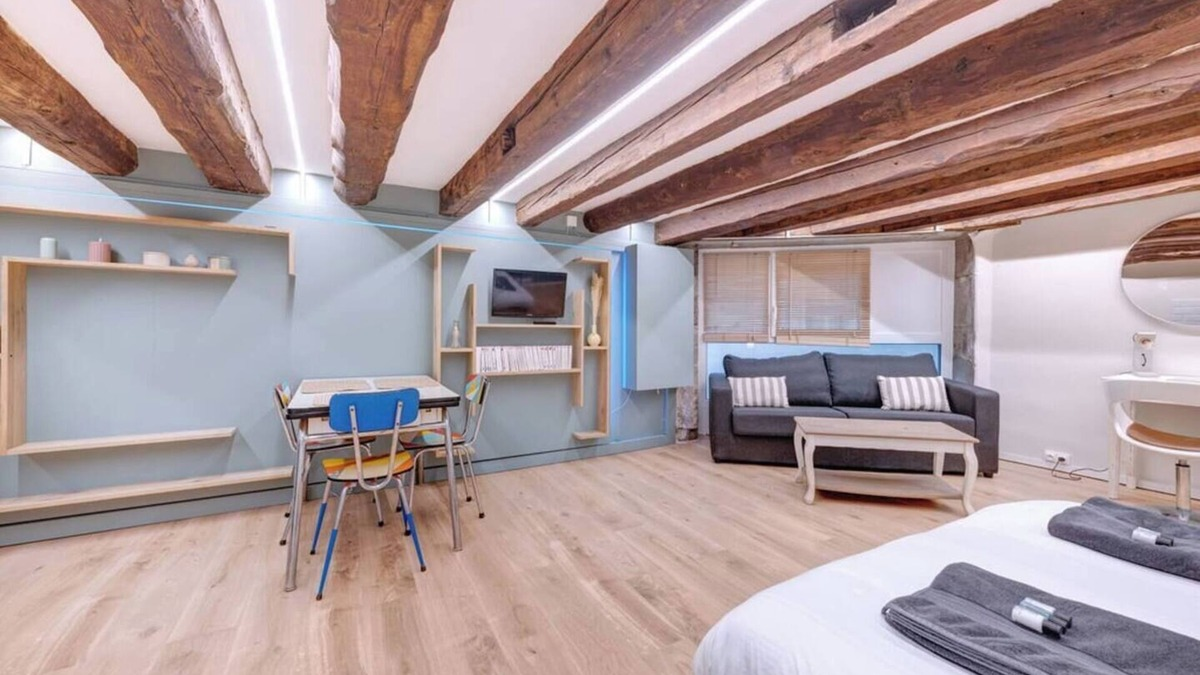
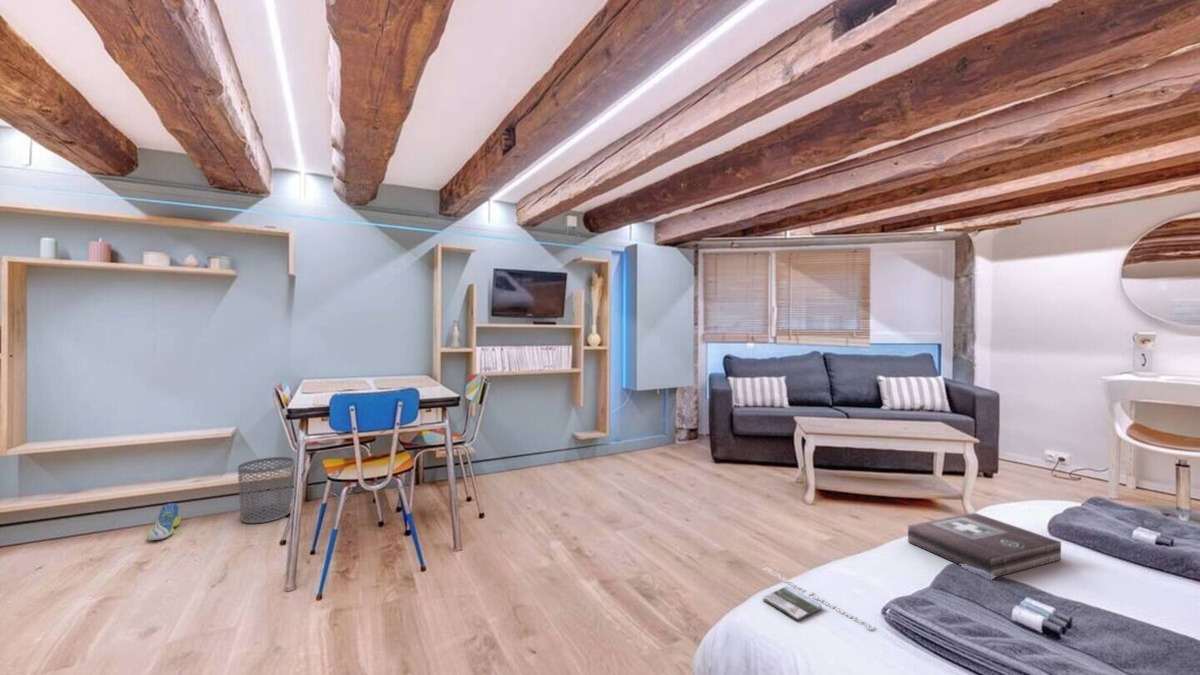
+ magazine (798, 600)
+ sneaker (163, 519)
+ first aid kit (981, 541)
+ waste bin (266, 489)
